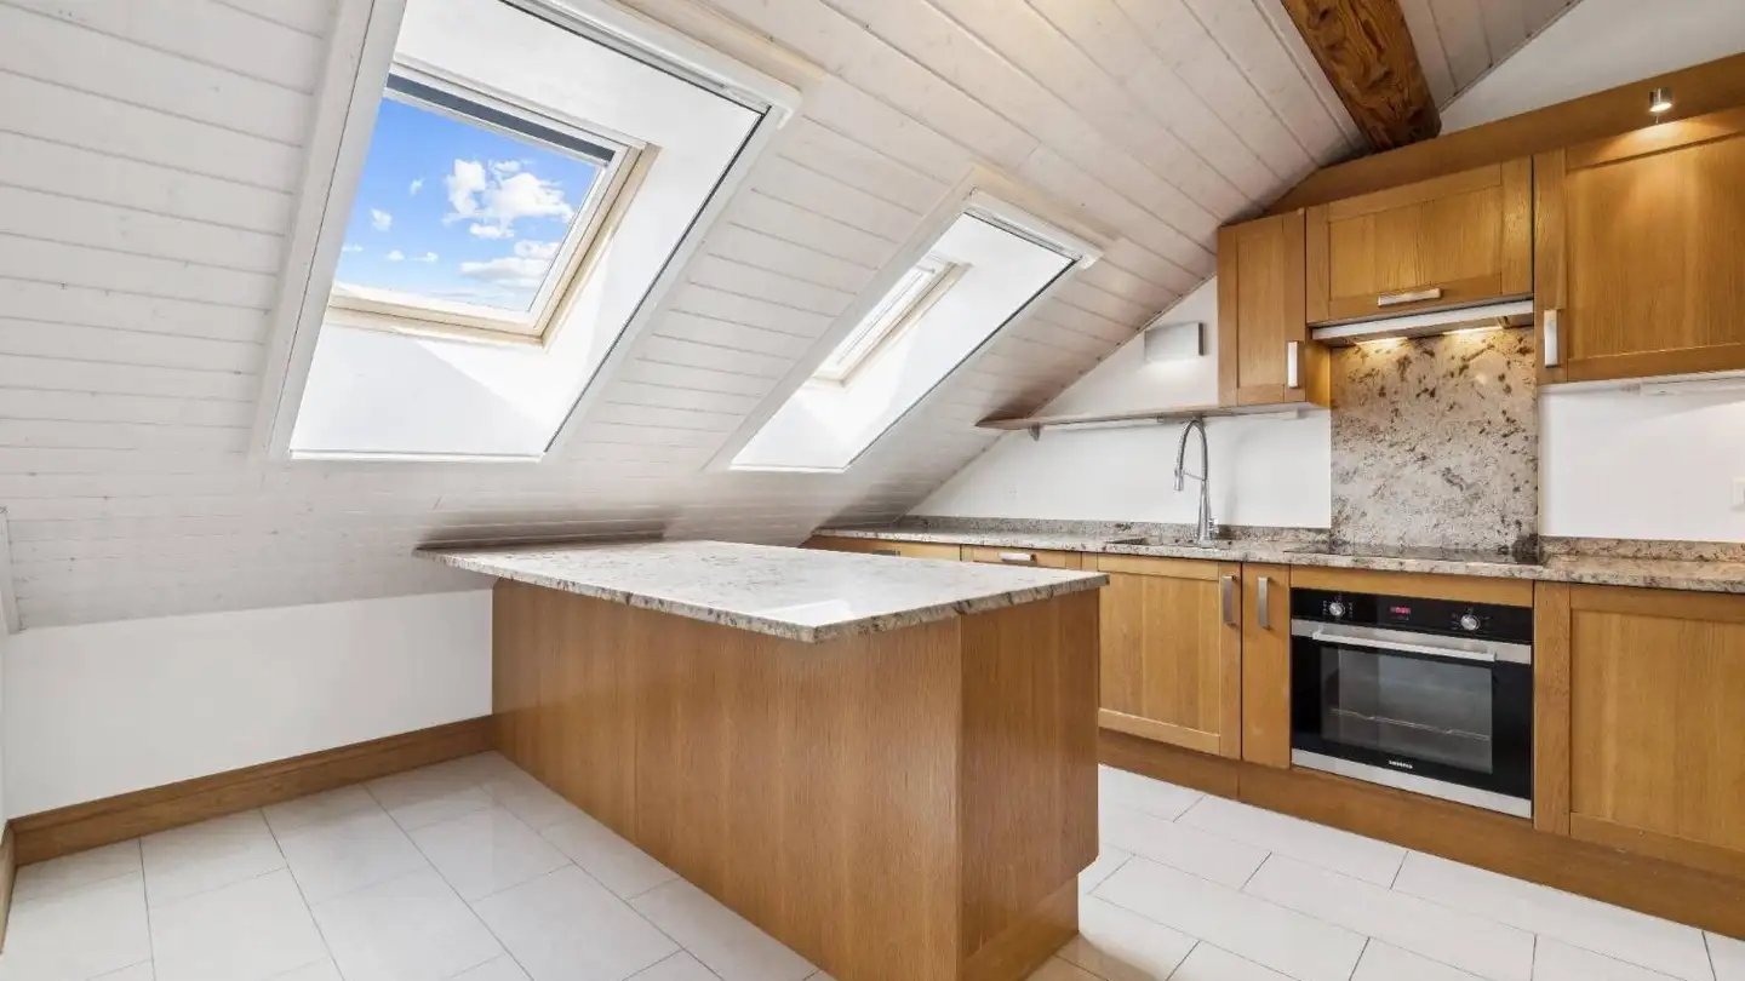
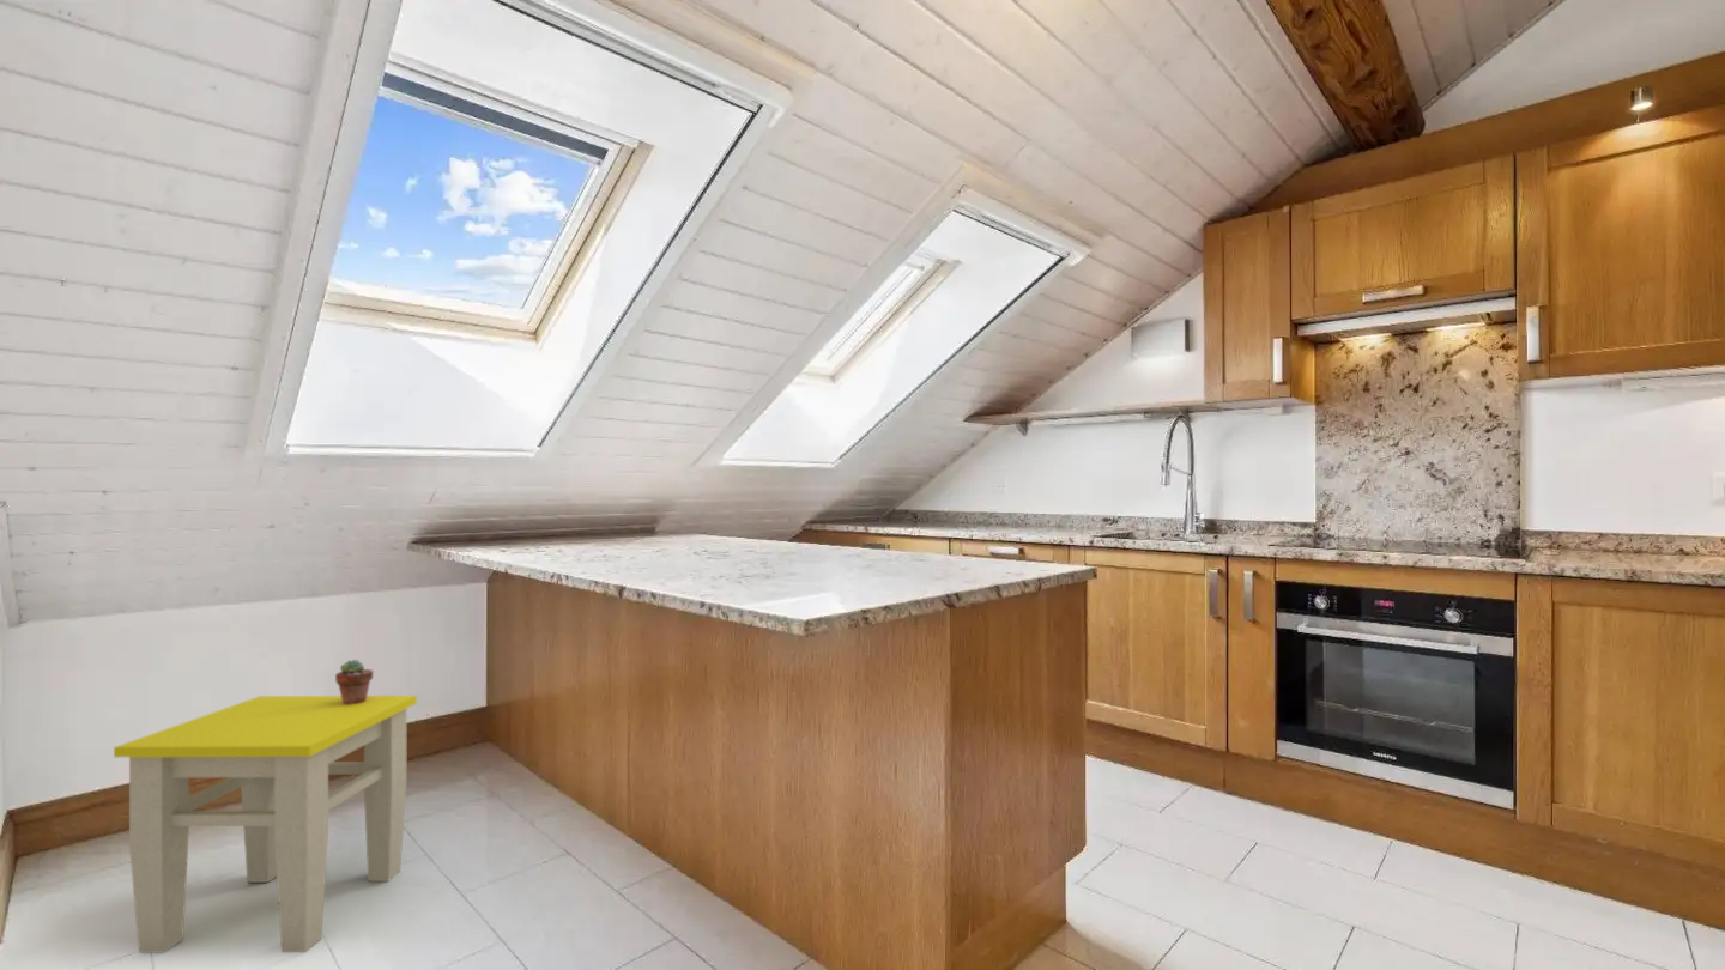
+ stool (282, 813)
+ potted succulent (353, 679)
